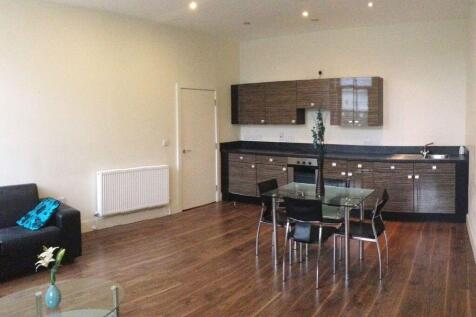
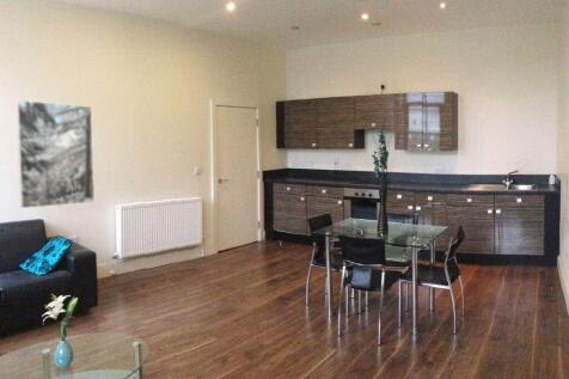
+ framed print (57, 154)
